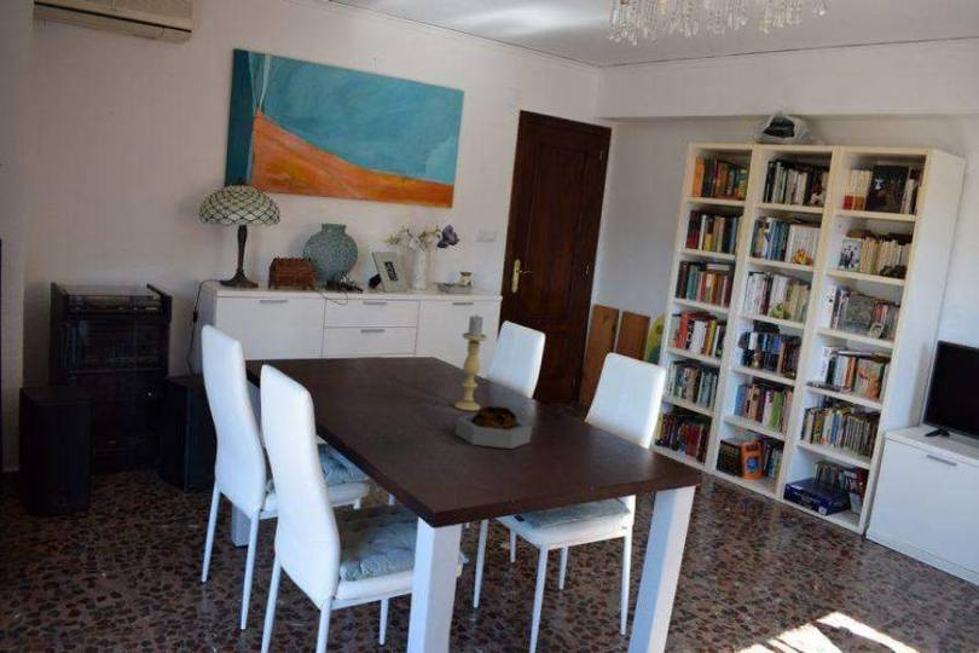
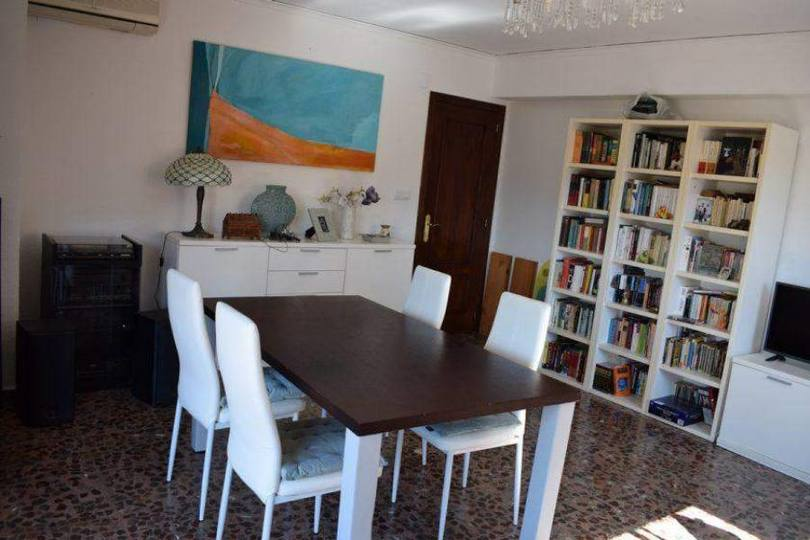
- candle holder (471, 360)
- decorative bowl (494, 420)
